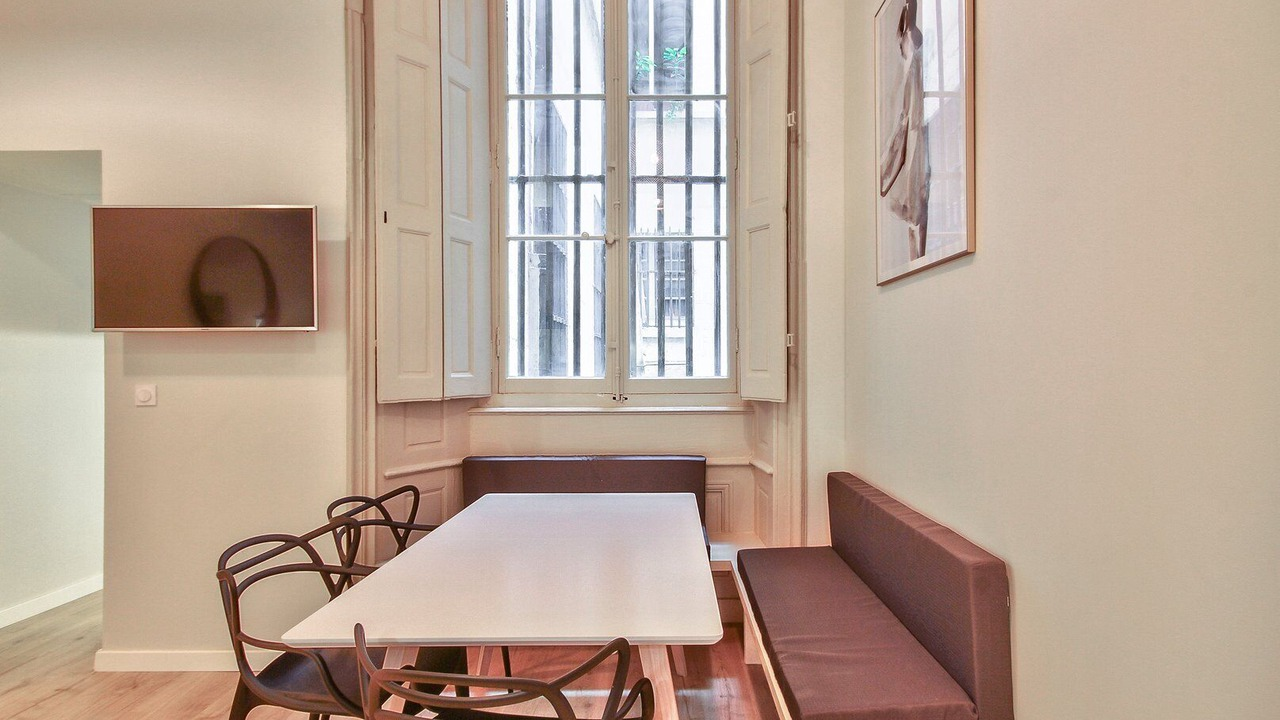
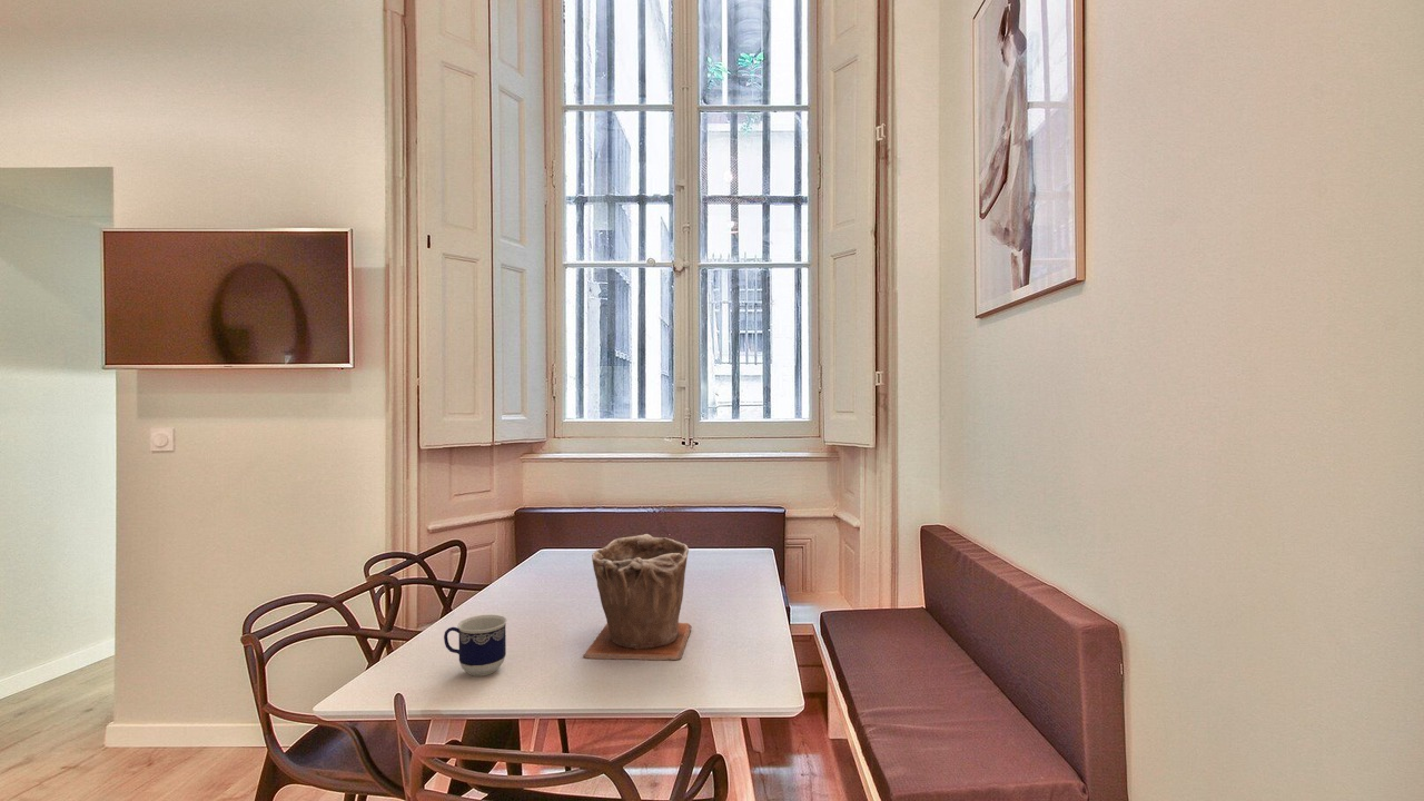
+ cup (475, 646)
+ plant pot (640, 592)
